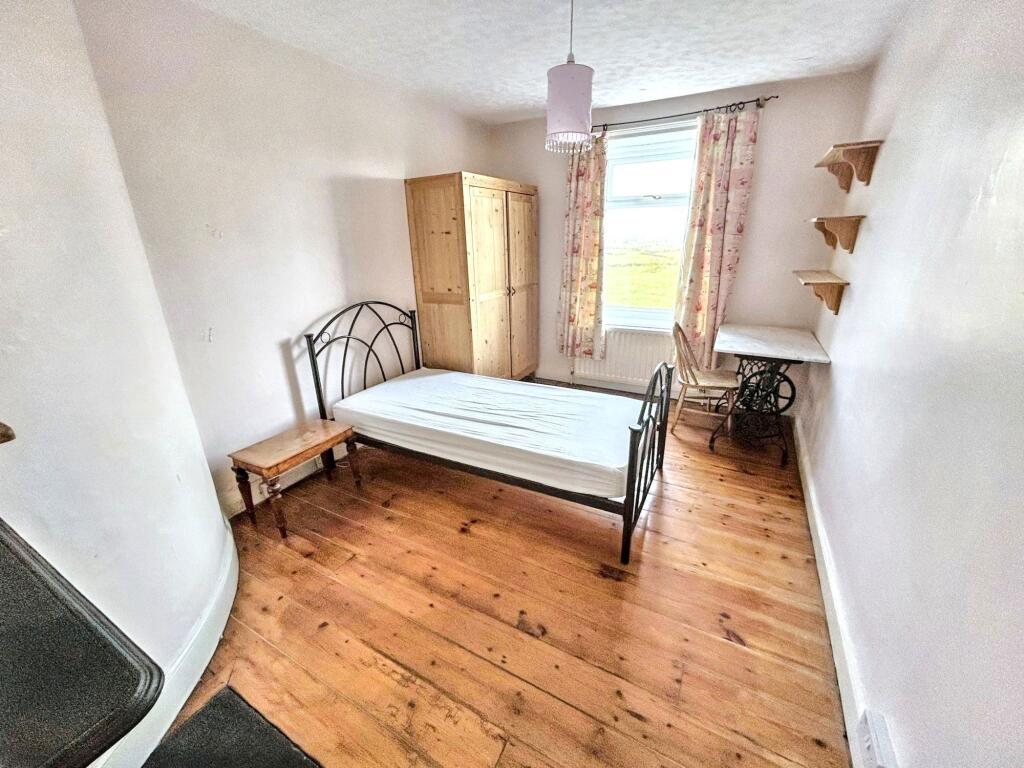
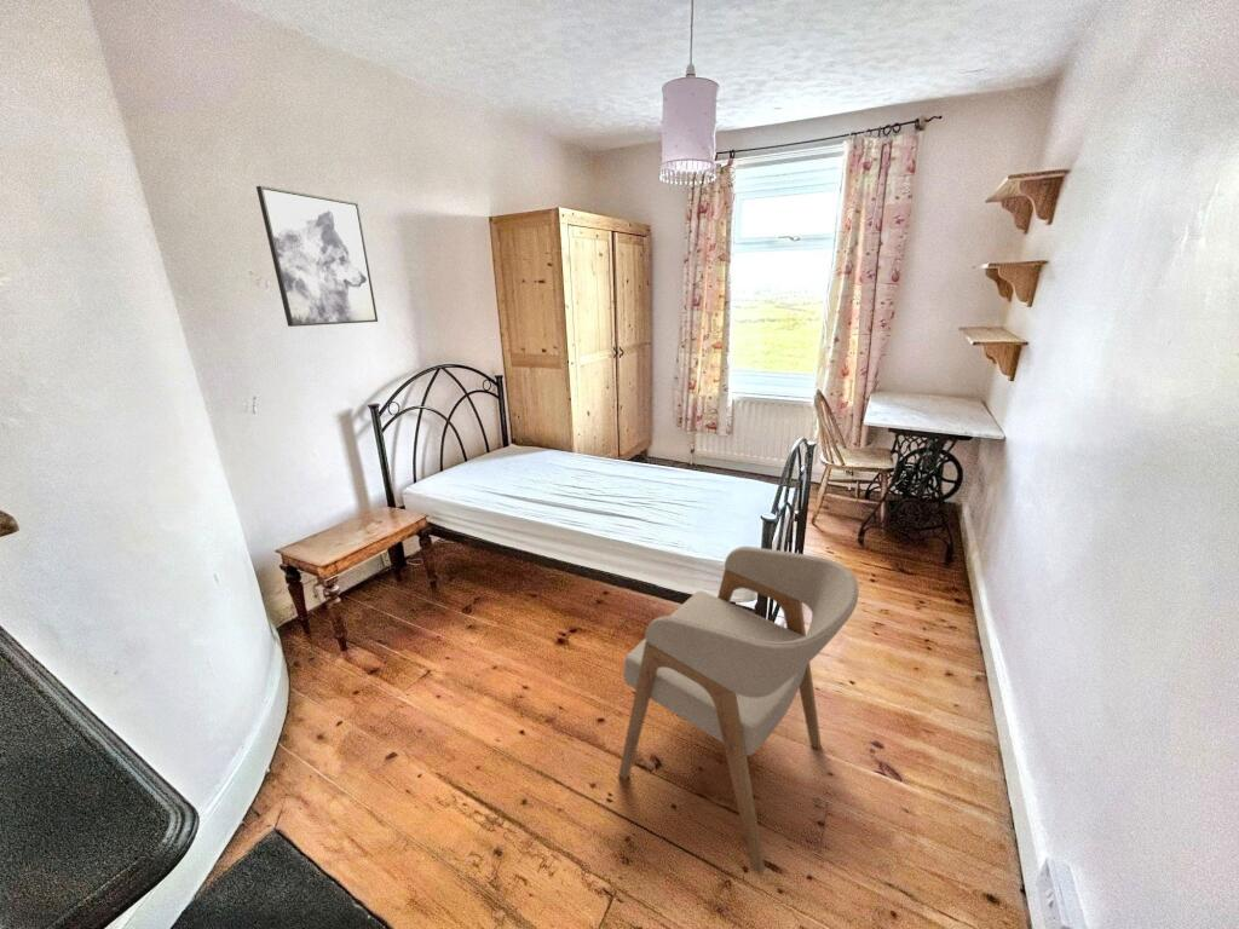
+ wall art (324, 261)
+ armchair (739, 675)
